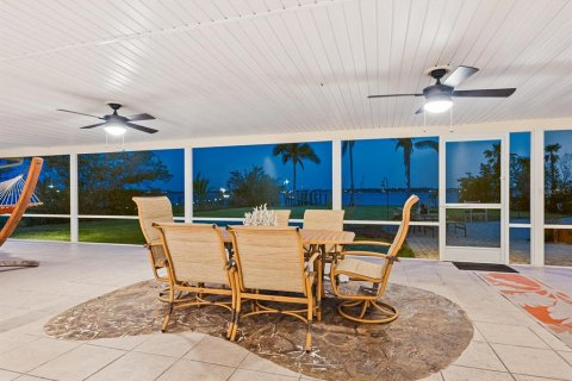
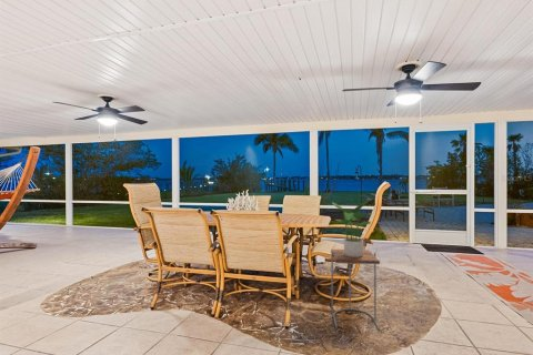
+ side table (350, 285)
+ potted plant (351, 226)
